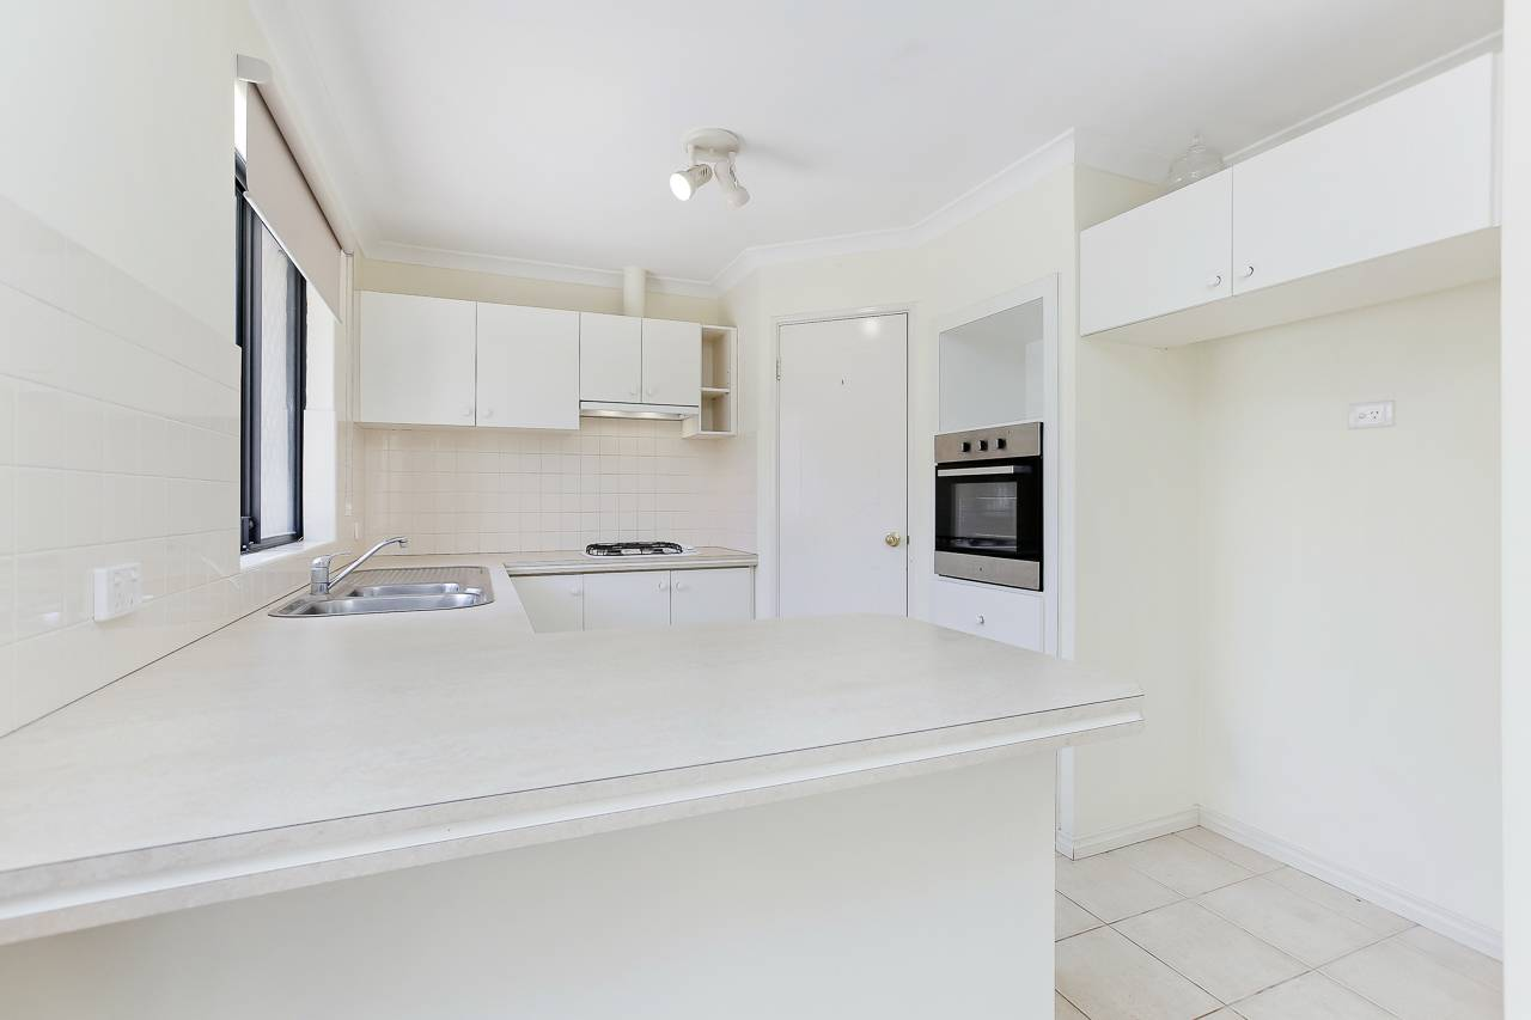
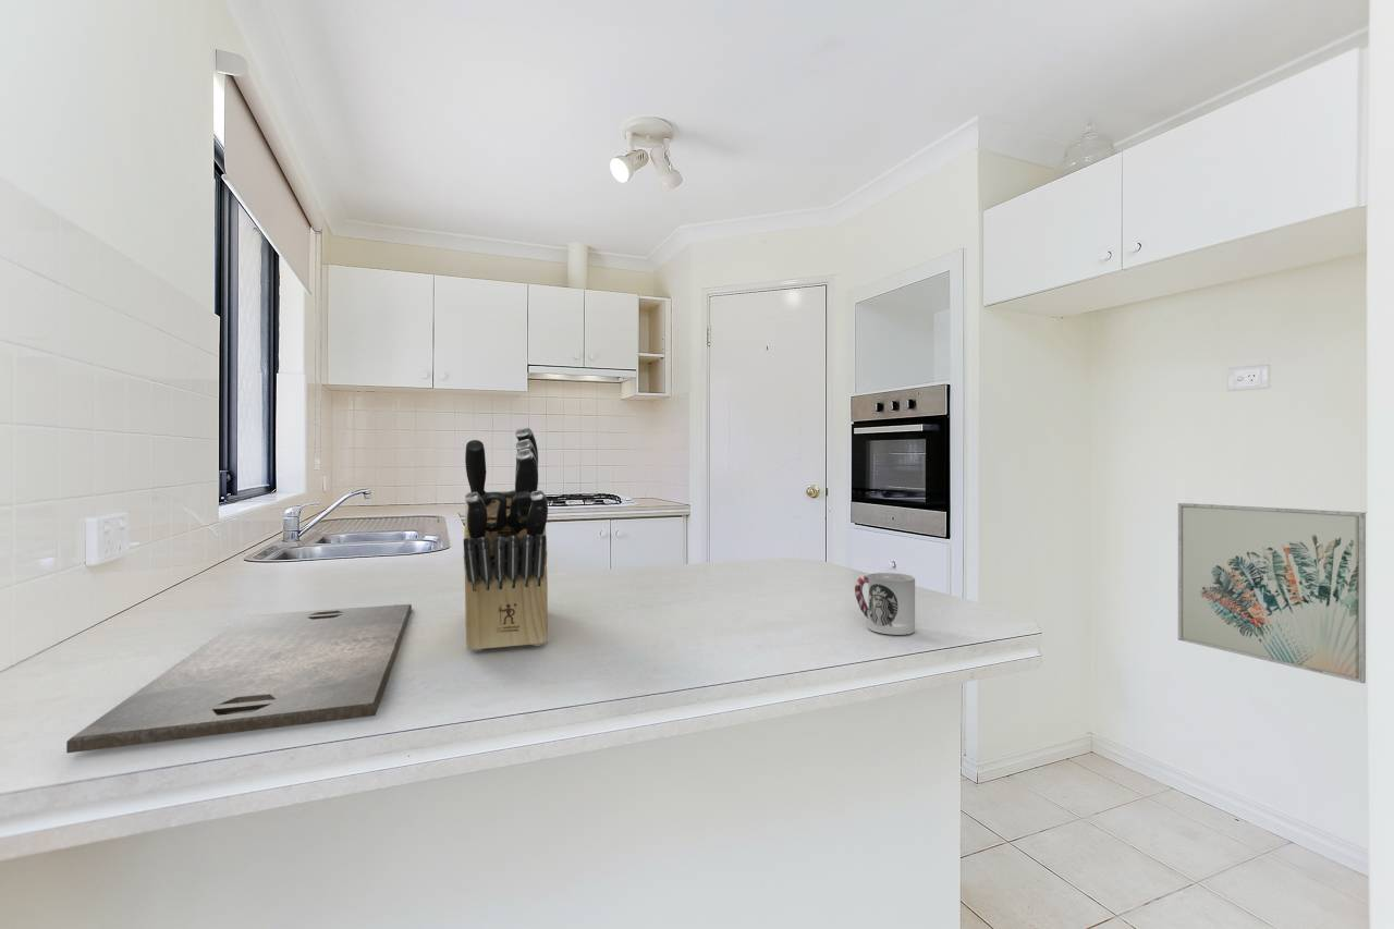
+ cup (882, 600)
+ cutting board (295, 653)
+ knife block (505, 533)
+ wall art (1262, 583)
